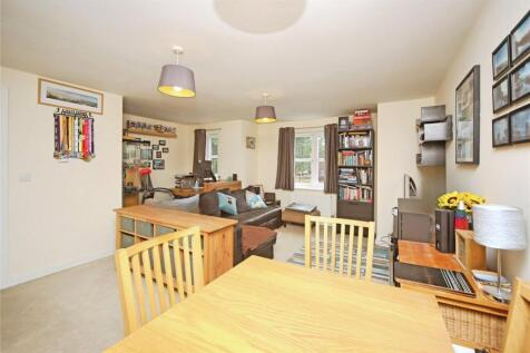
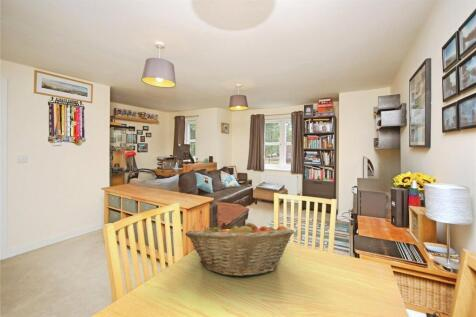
+ fruit basket (239, 240)
